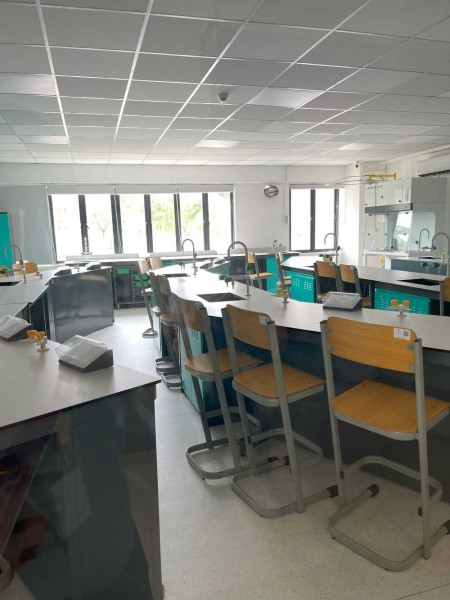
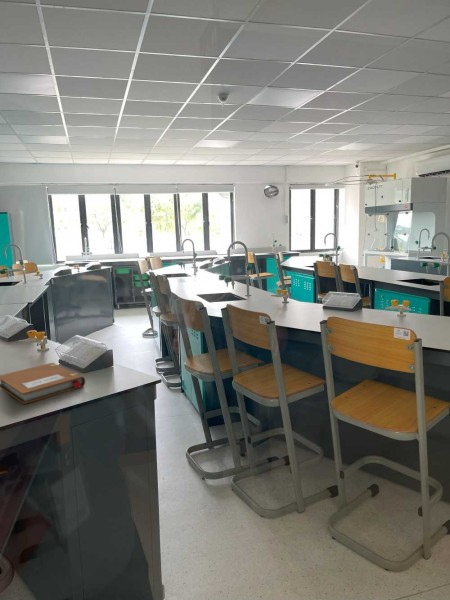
+ notebook (41, 381)
